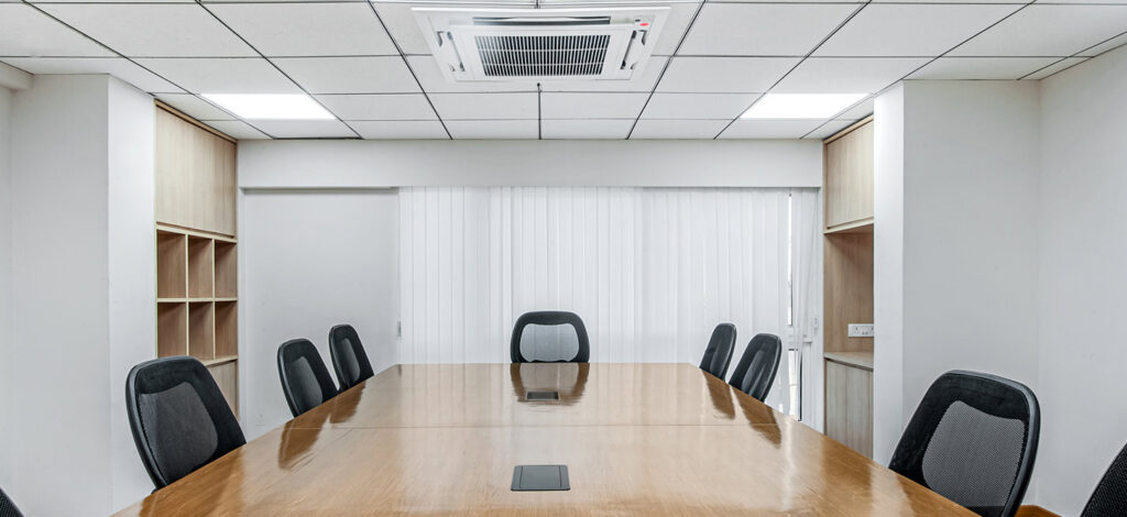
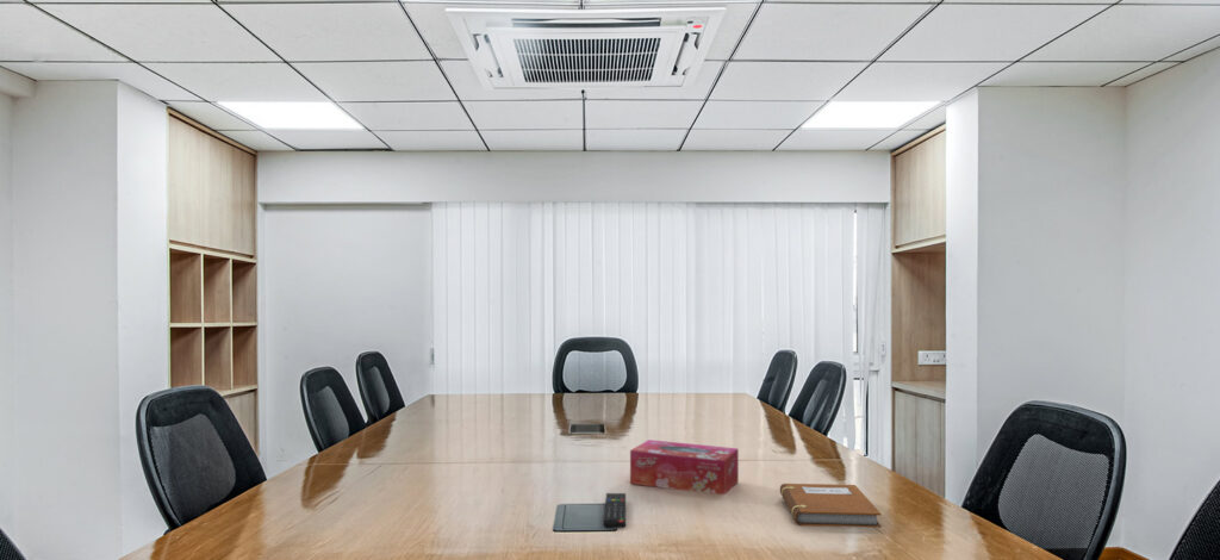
+ notebook (826, 503)
+ remote control (615, 509)
+ tissue box (684, 466)
